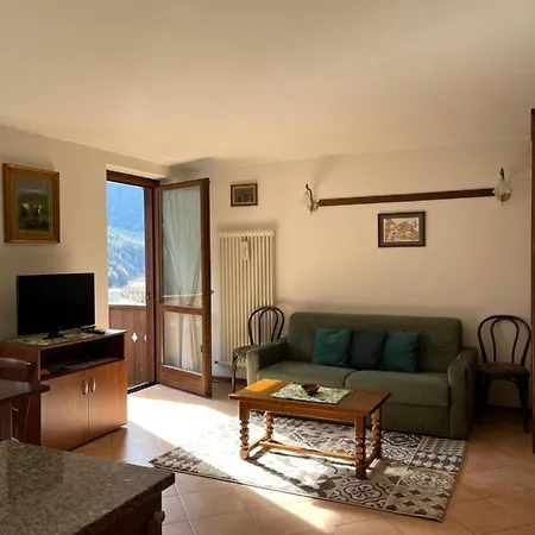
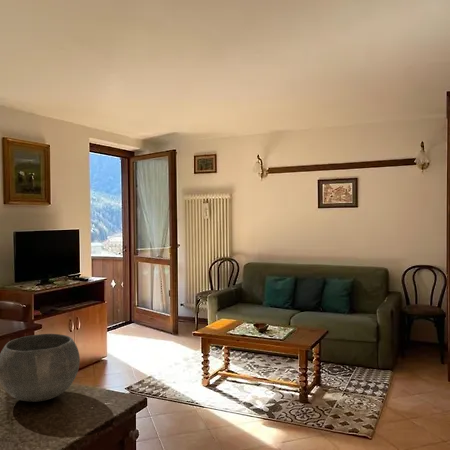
+ bowl (39, 368)
